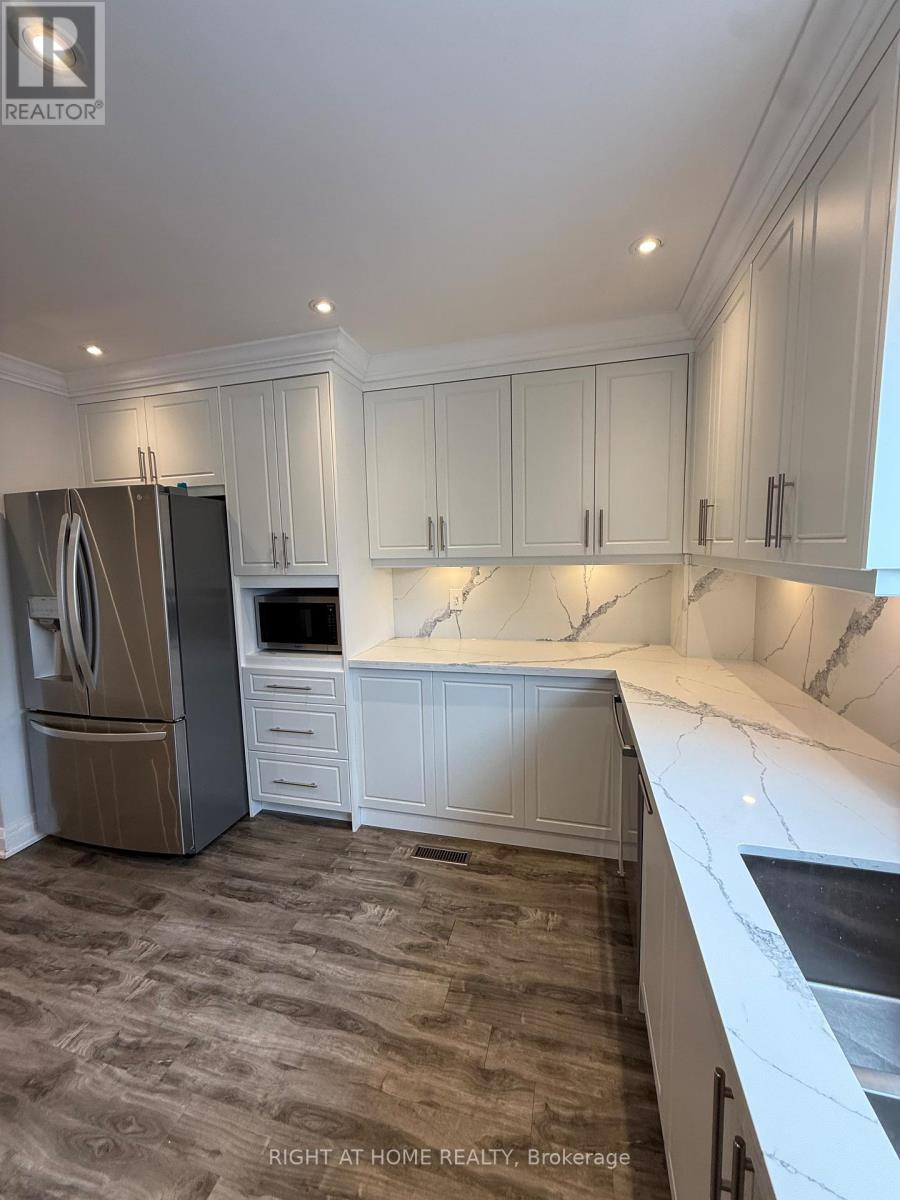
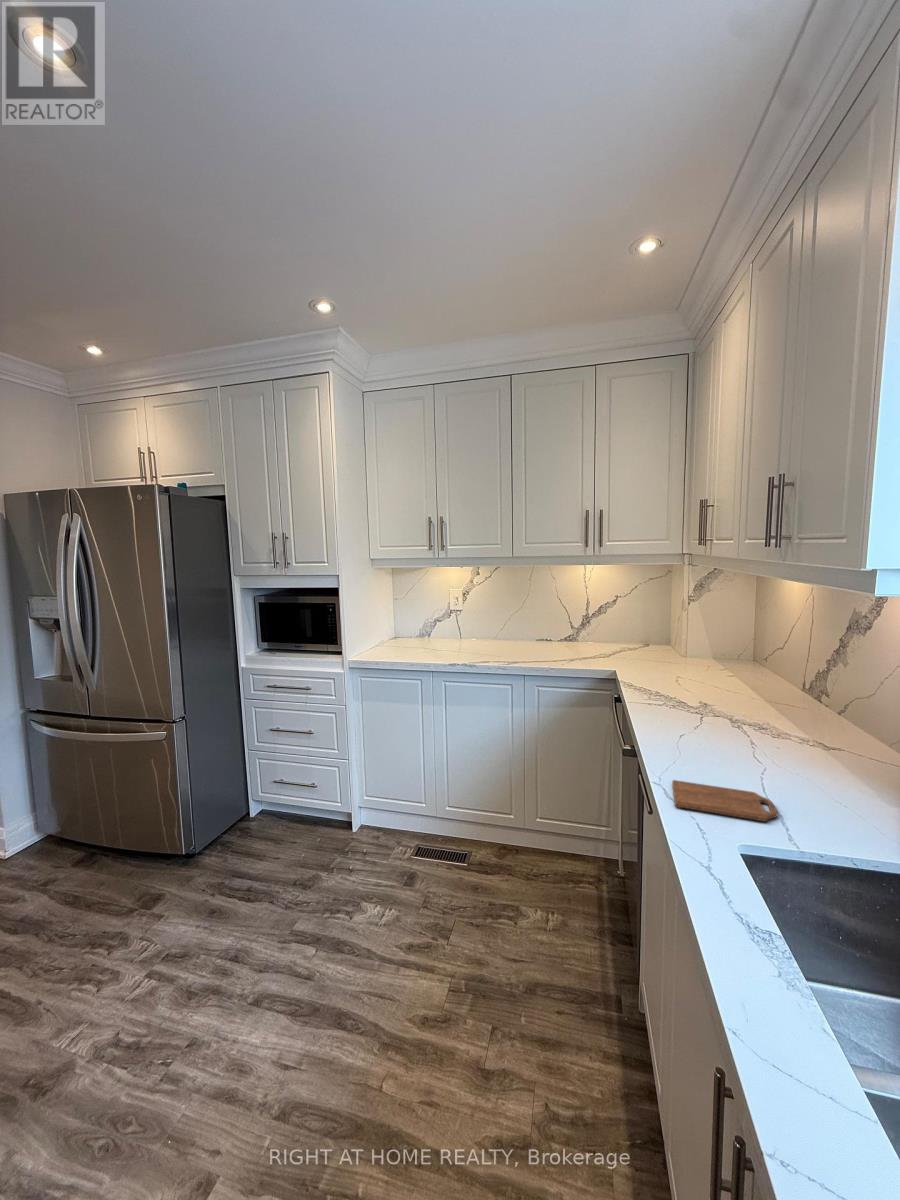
+ cutting board (722, 800)
